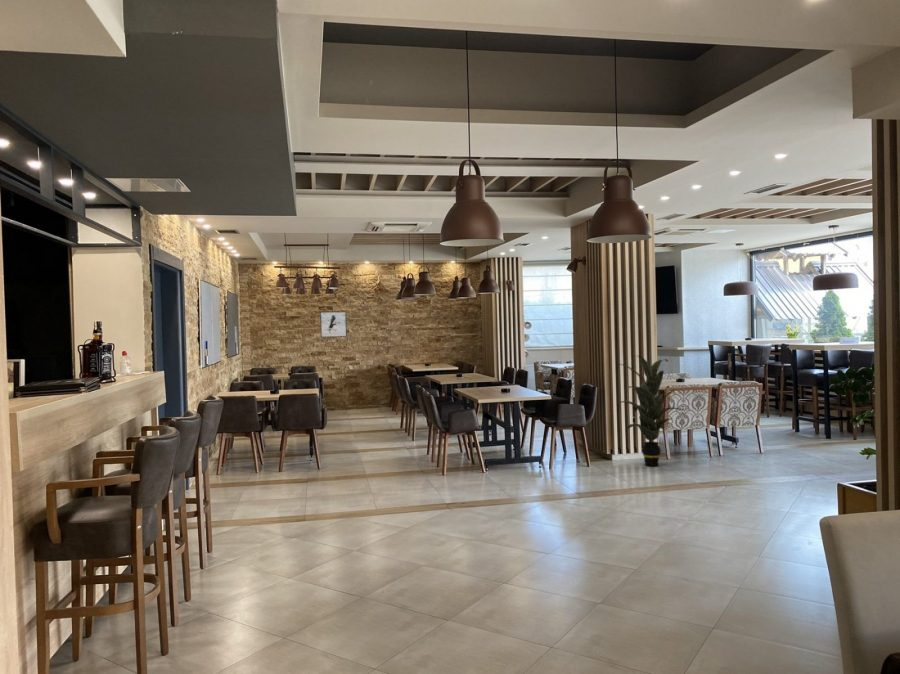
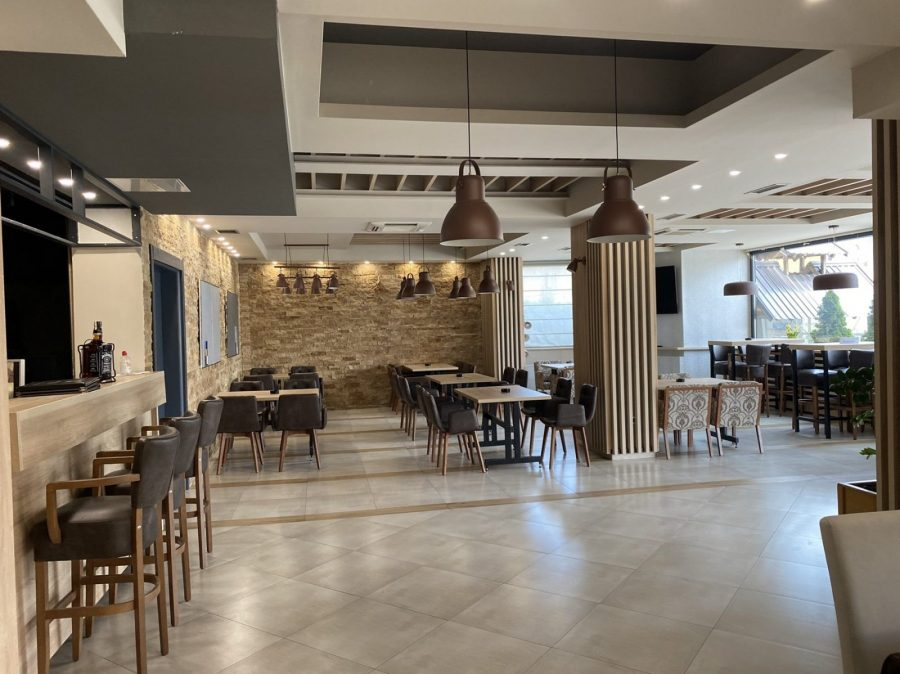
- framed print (333, 324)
- indoor plant (645, 409)
